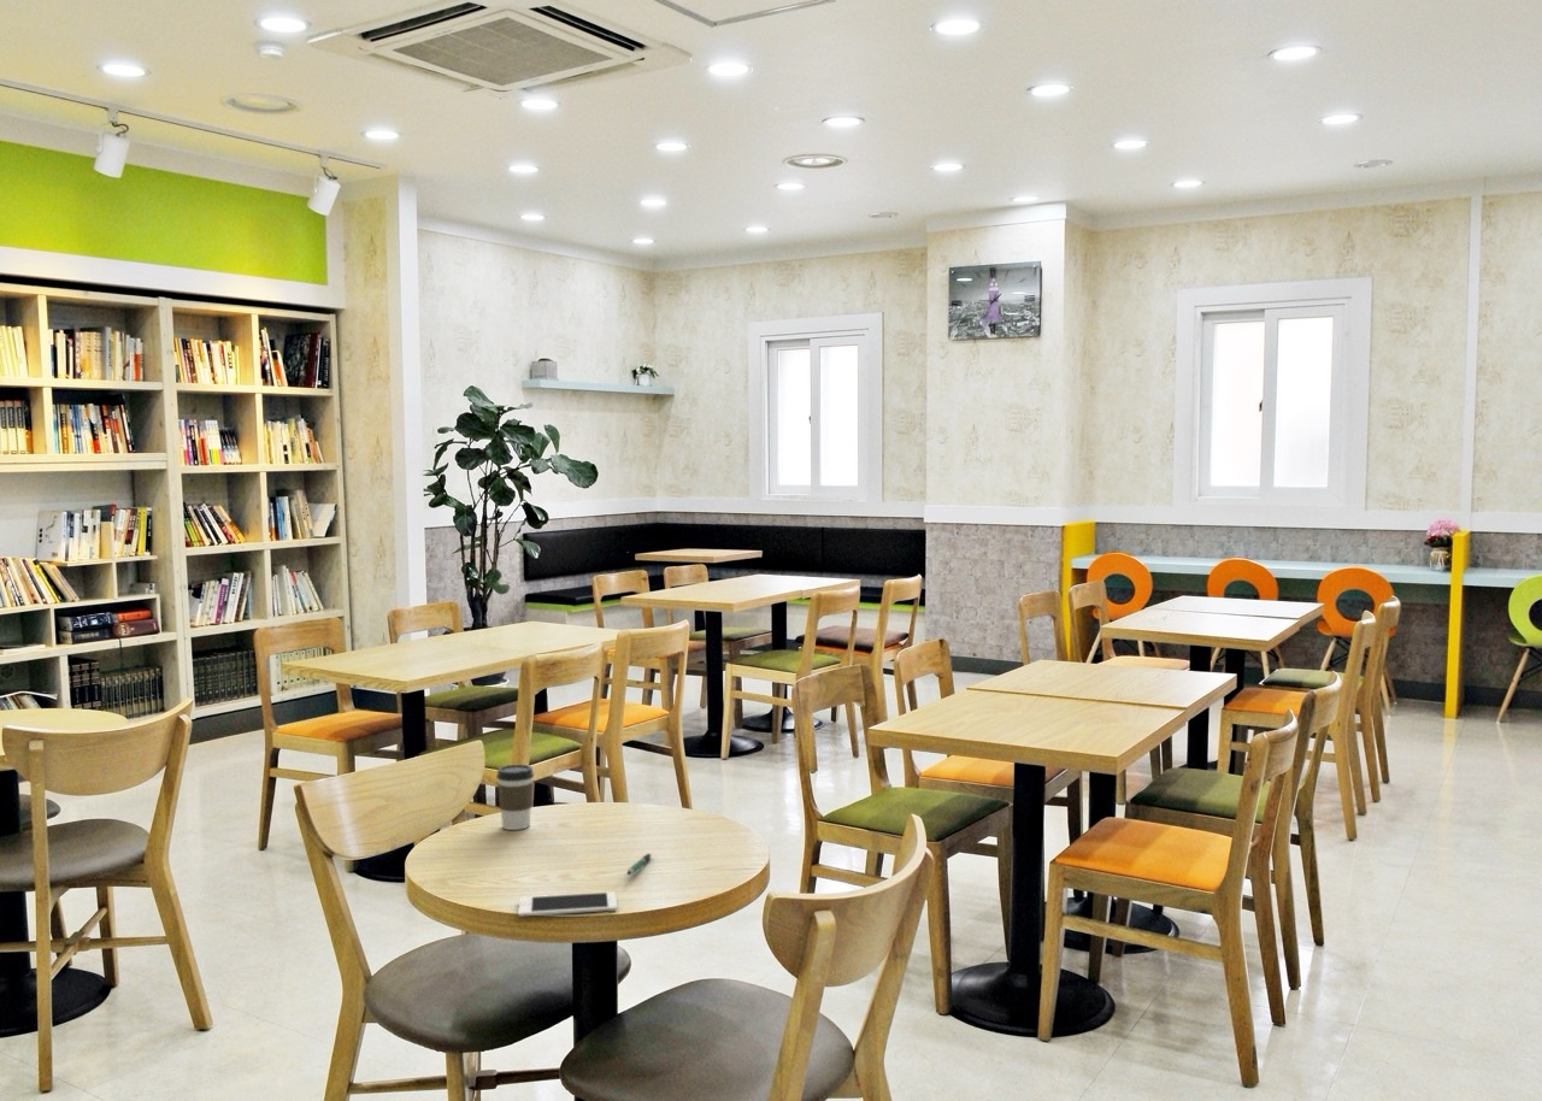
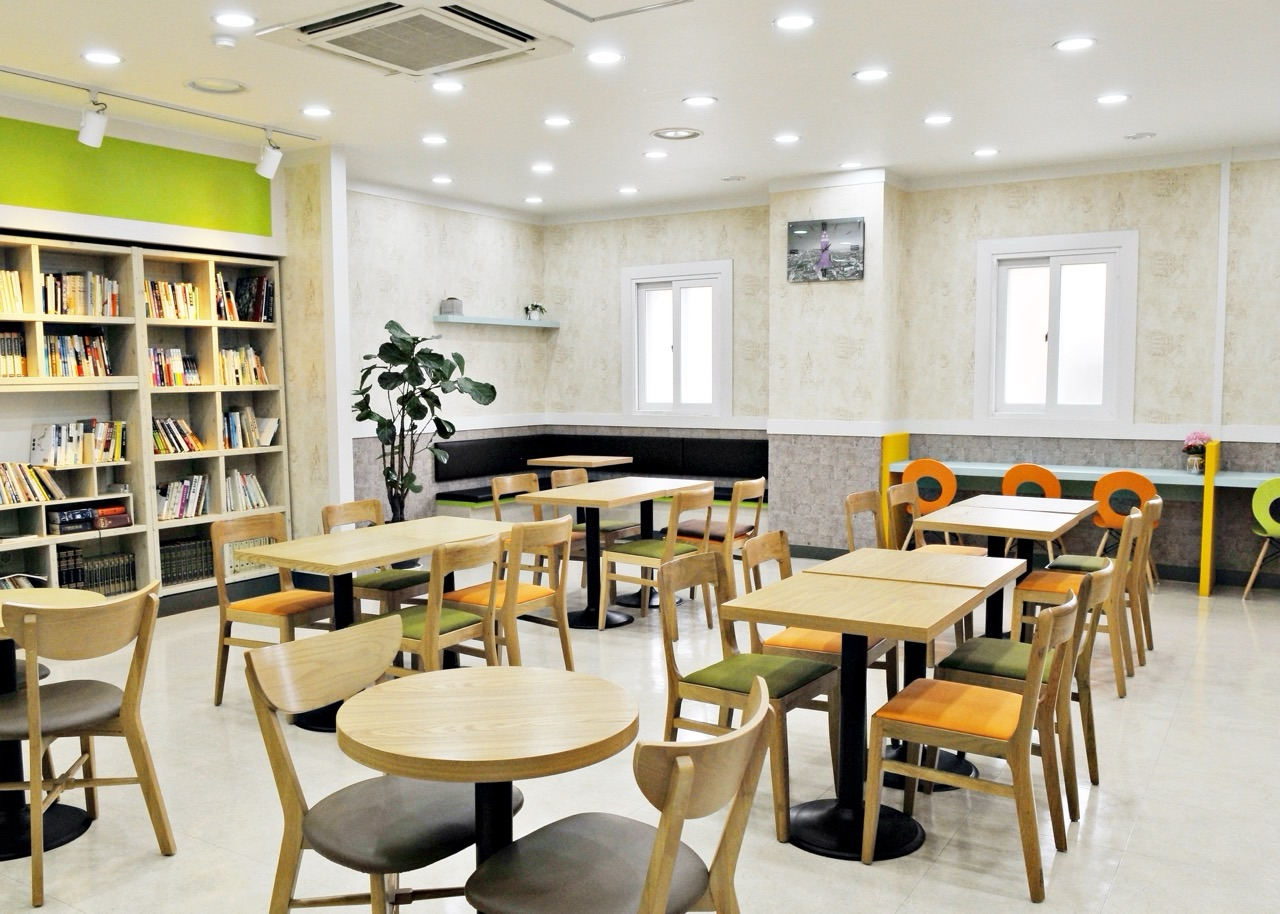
- coffee cup (516, 796)
- cell phone (567, 903)
- pen (640, 862)
